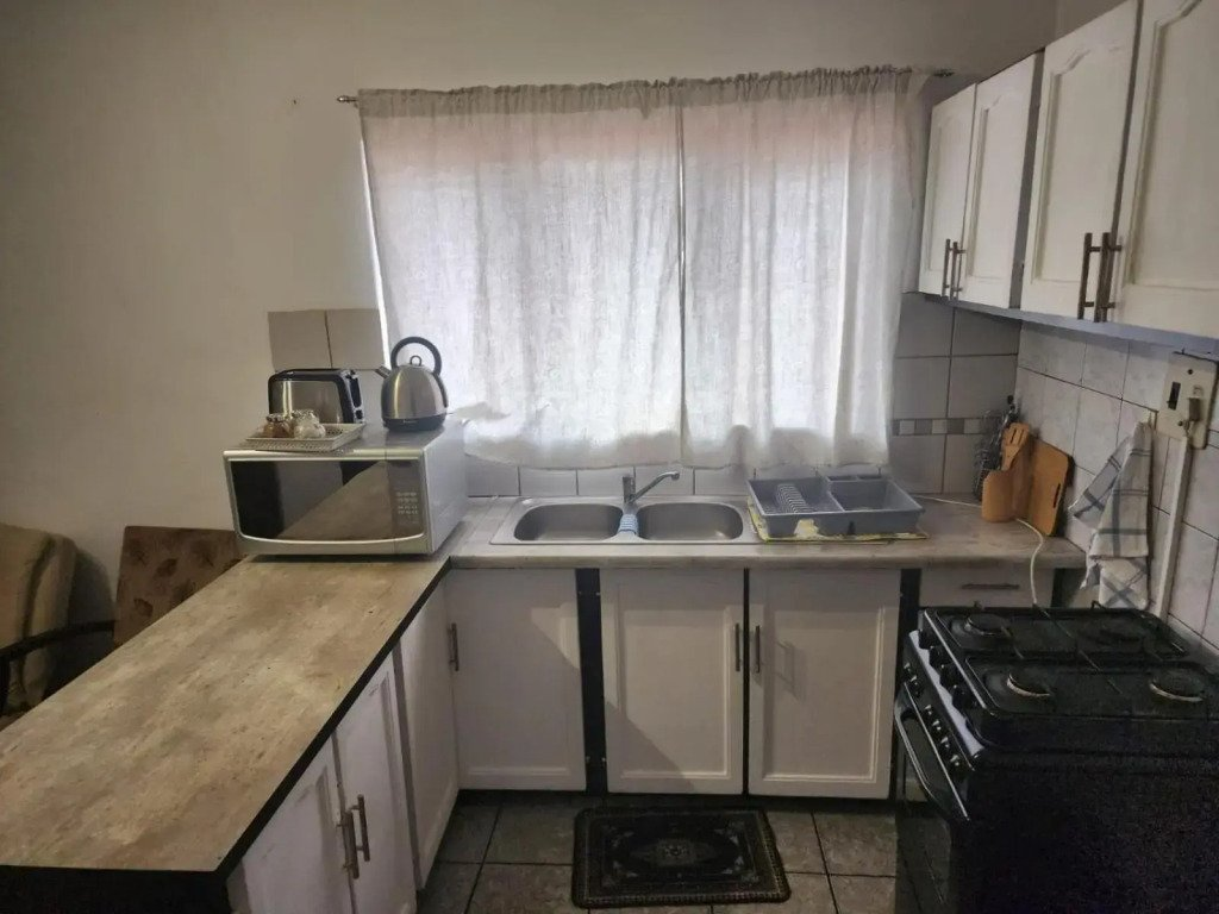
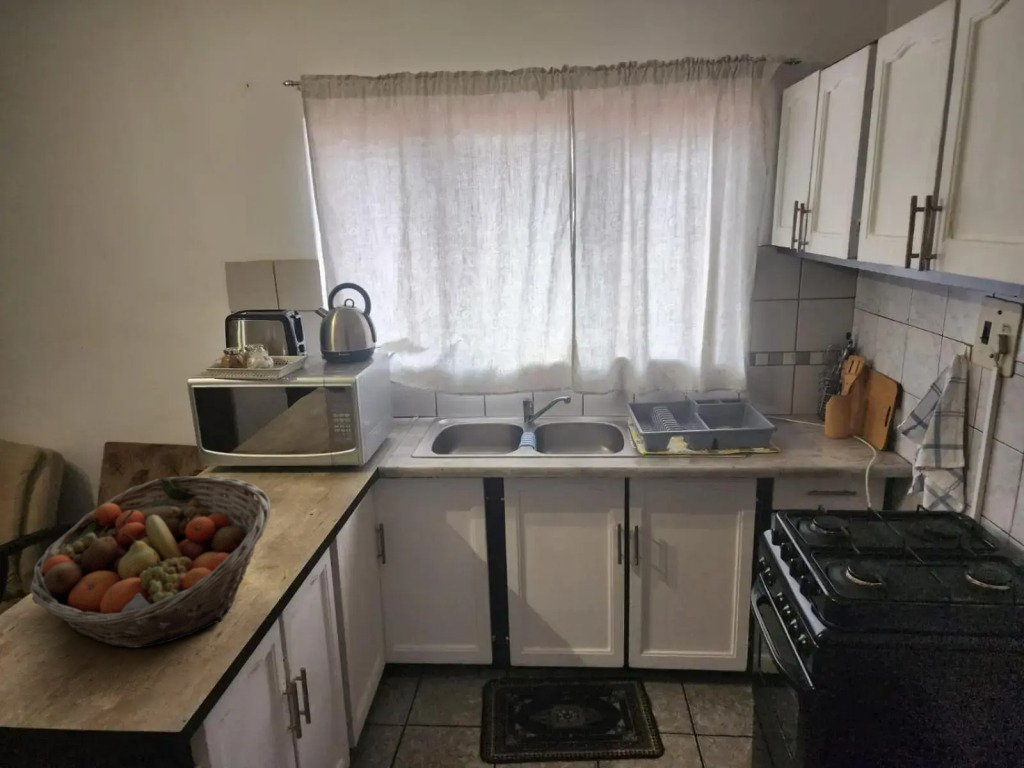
+ fruit basket (158, 554)
